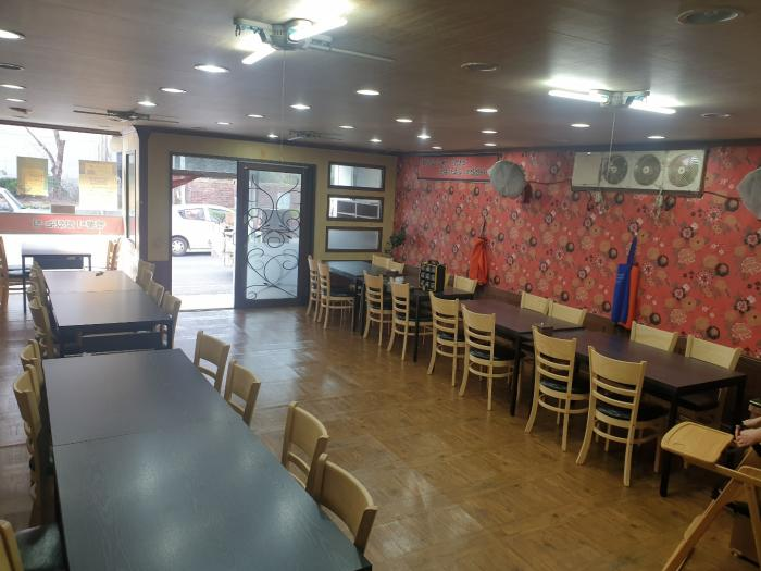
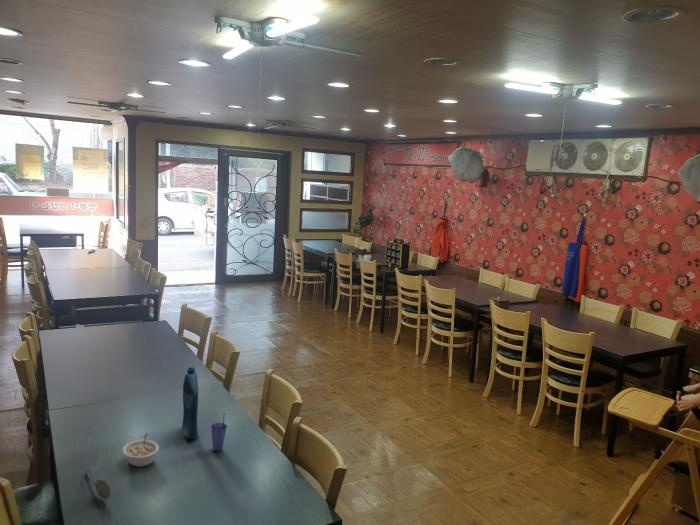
+ straw (219, 429)
+ soupspoon (93, 480)
+ bottle (190, 401)
+ legume (140, 452)
